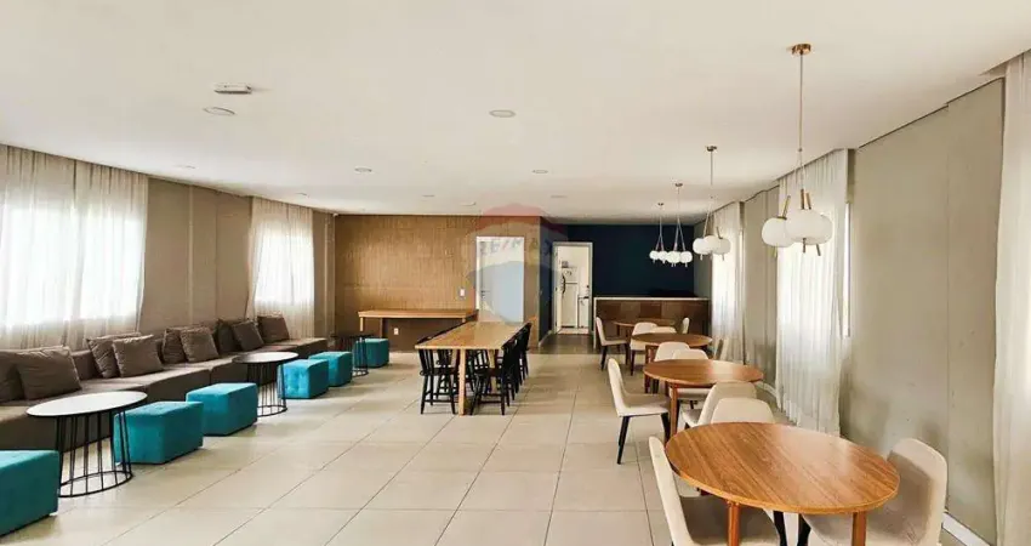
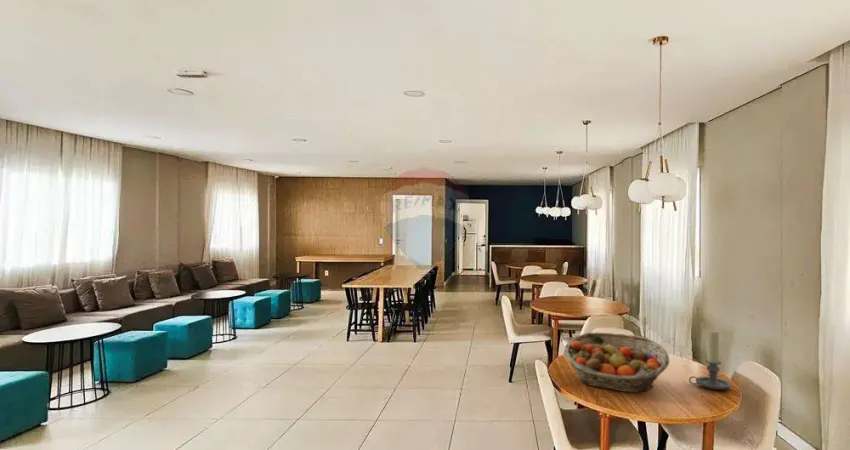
+ candle holder (709, 357)
+ fruit basket (614, 360)
